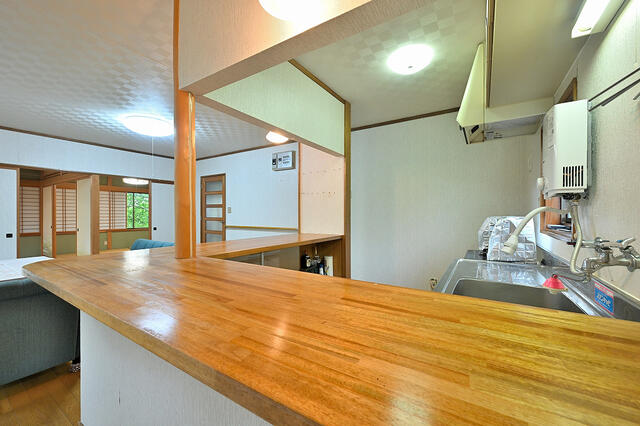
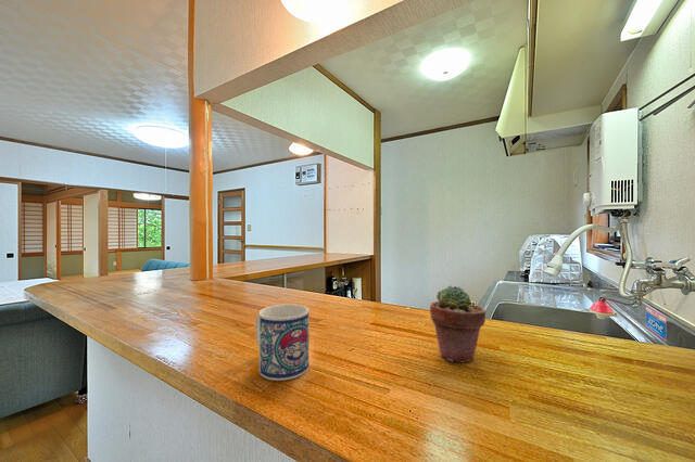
+ mug (276, 336)
+ potted succulent (456, 320)
